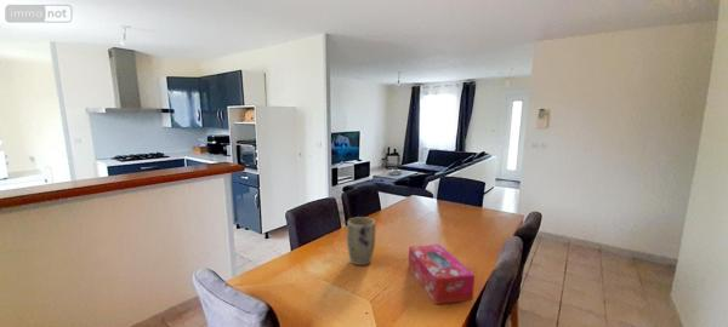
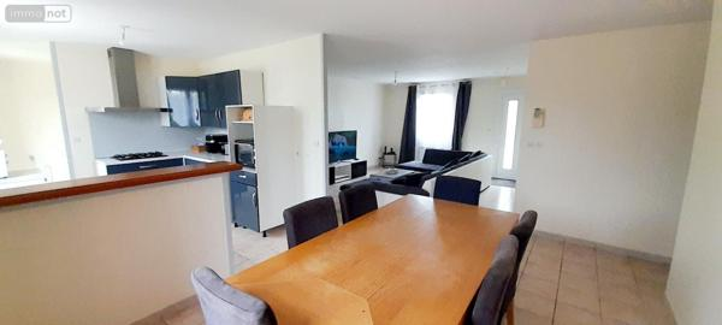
- plant pot (360, 241)
- tissue box (437, 270)
